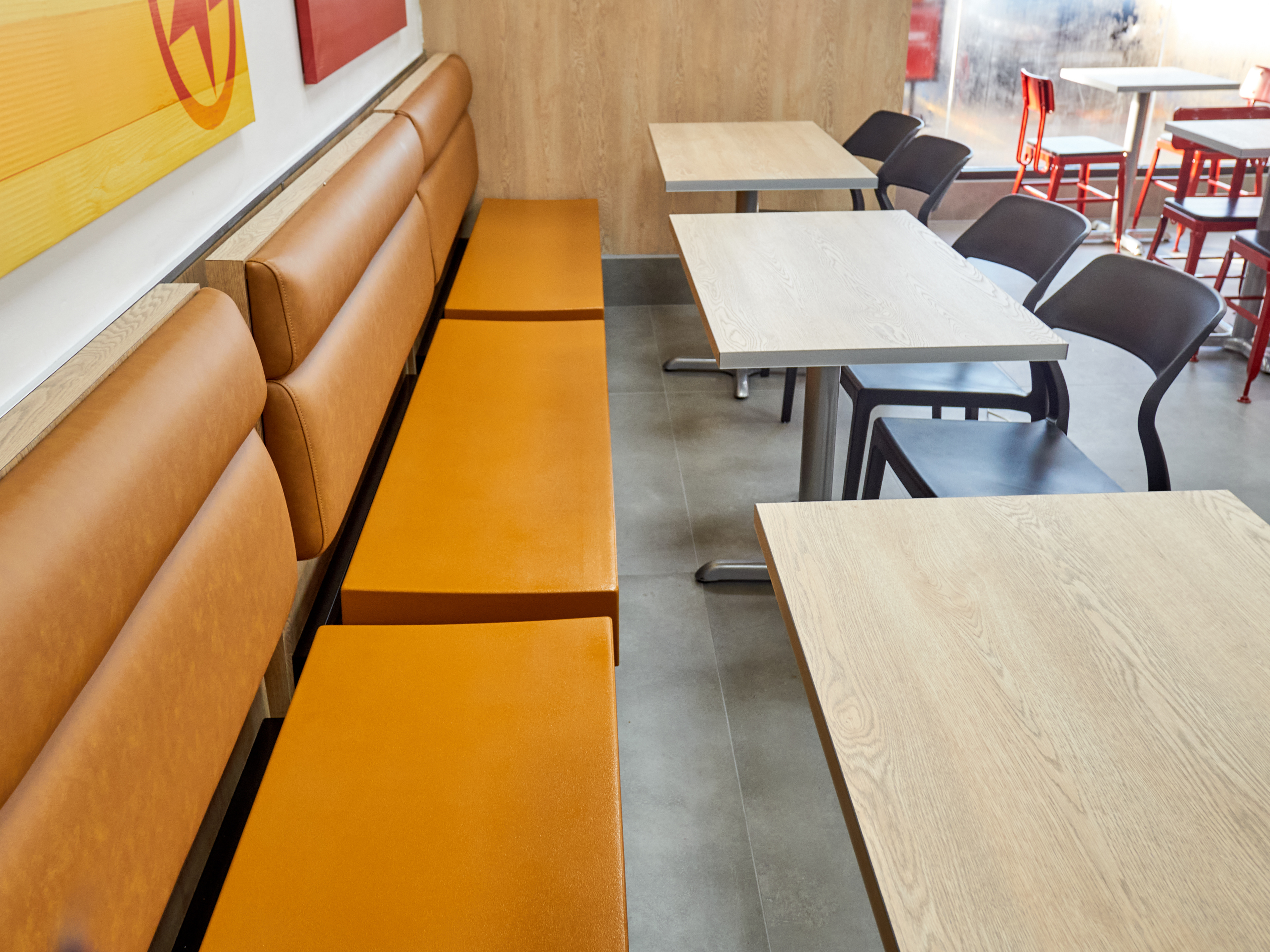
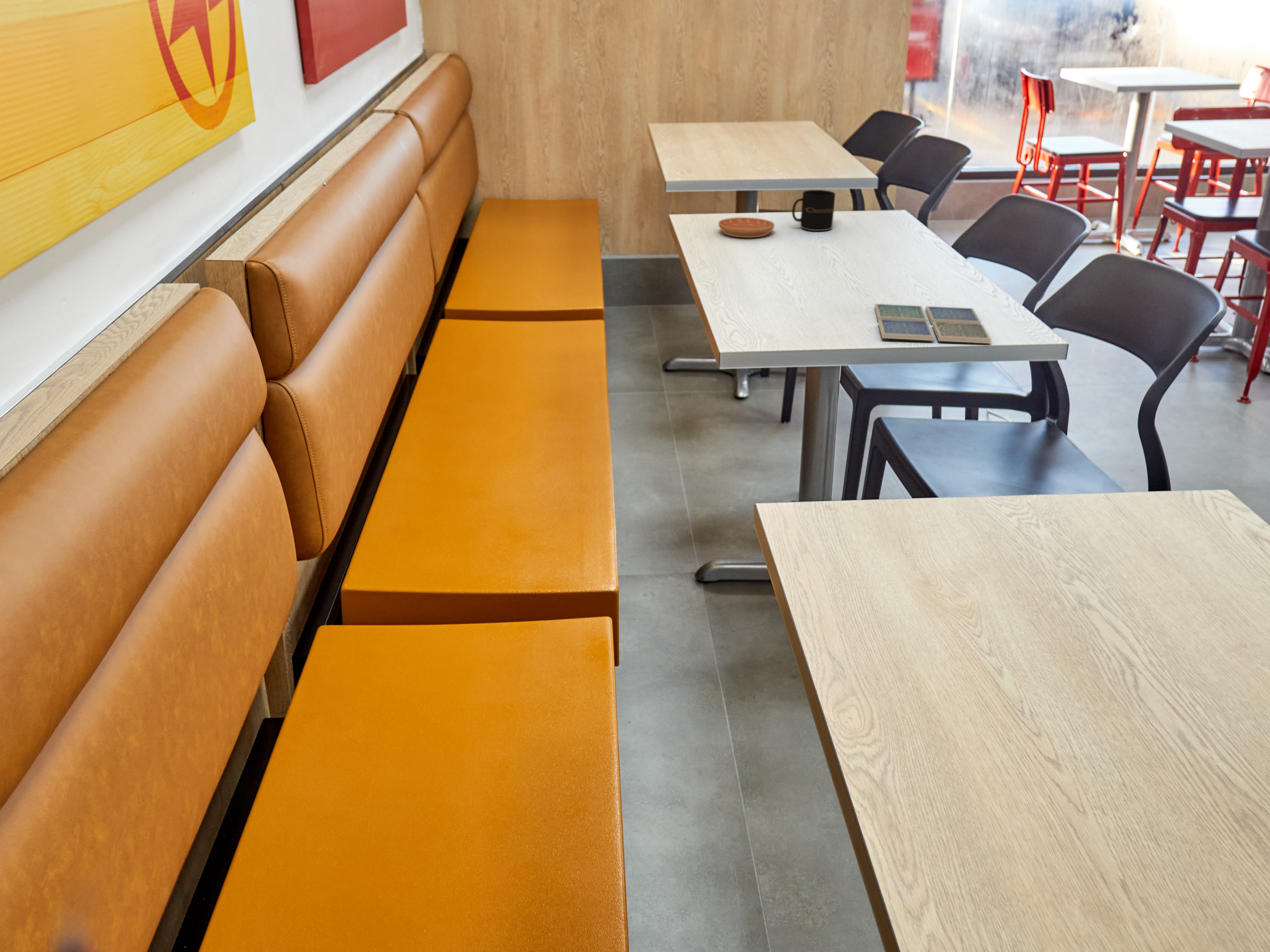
+ saucer (746, 228)
+ drink coaster (930, 322)
+ mug (812, 210)
